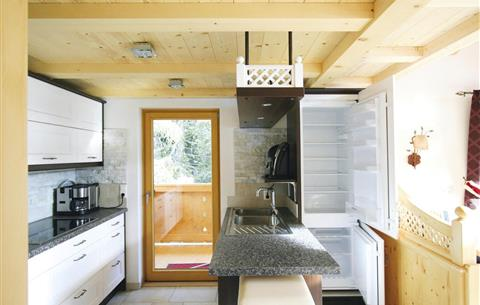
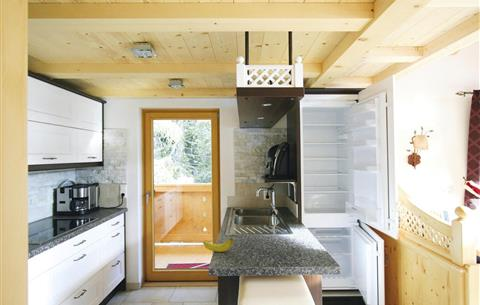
+ fruit (218, 244)
